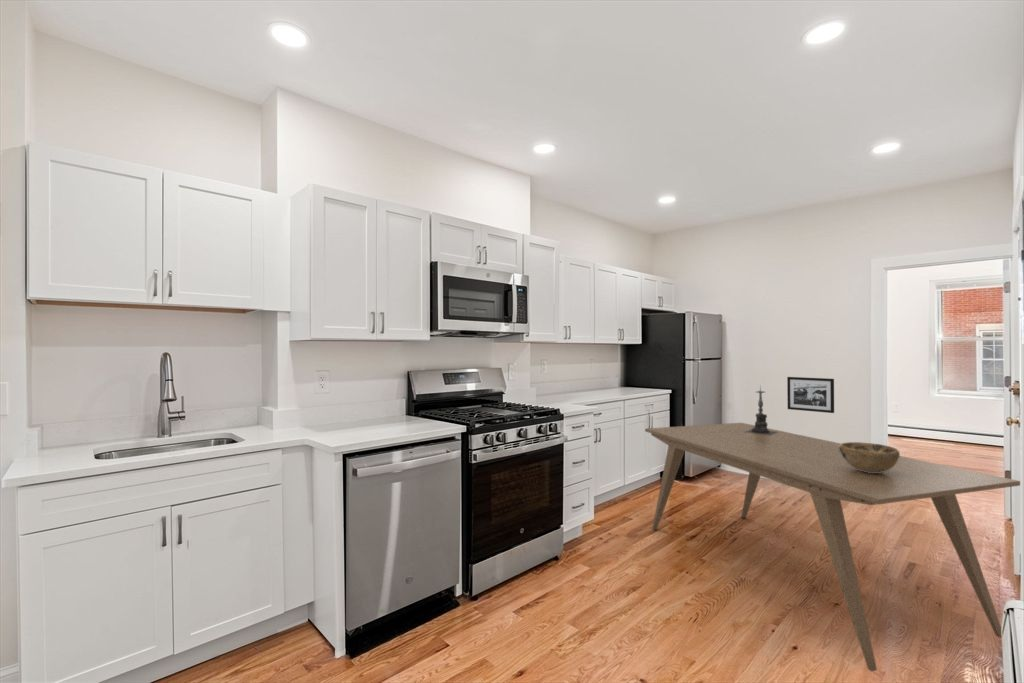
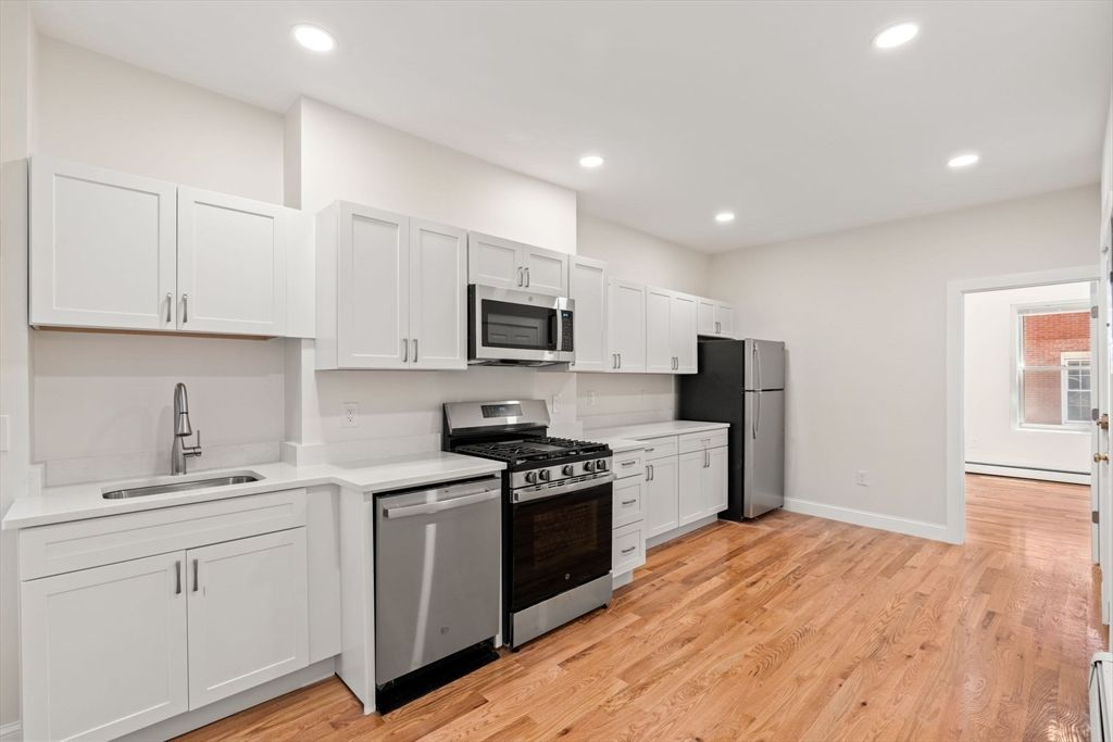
- decorative bowl (868, 458)
- candle holder (760, 408)
- picture frame (810, 394)
- dining table (794, 487)
